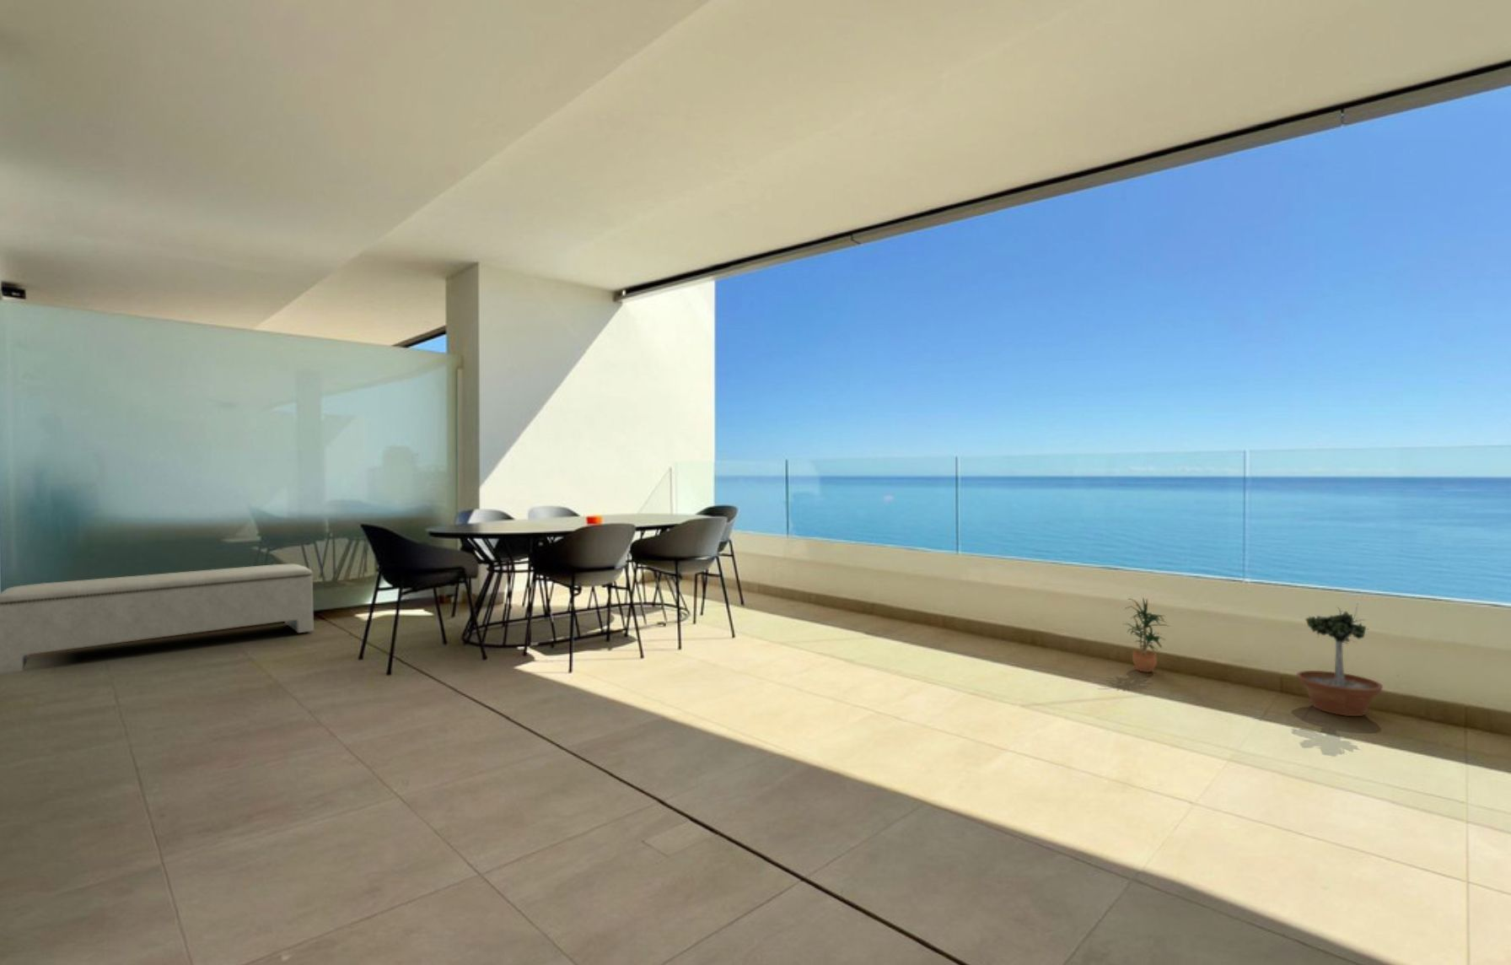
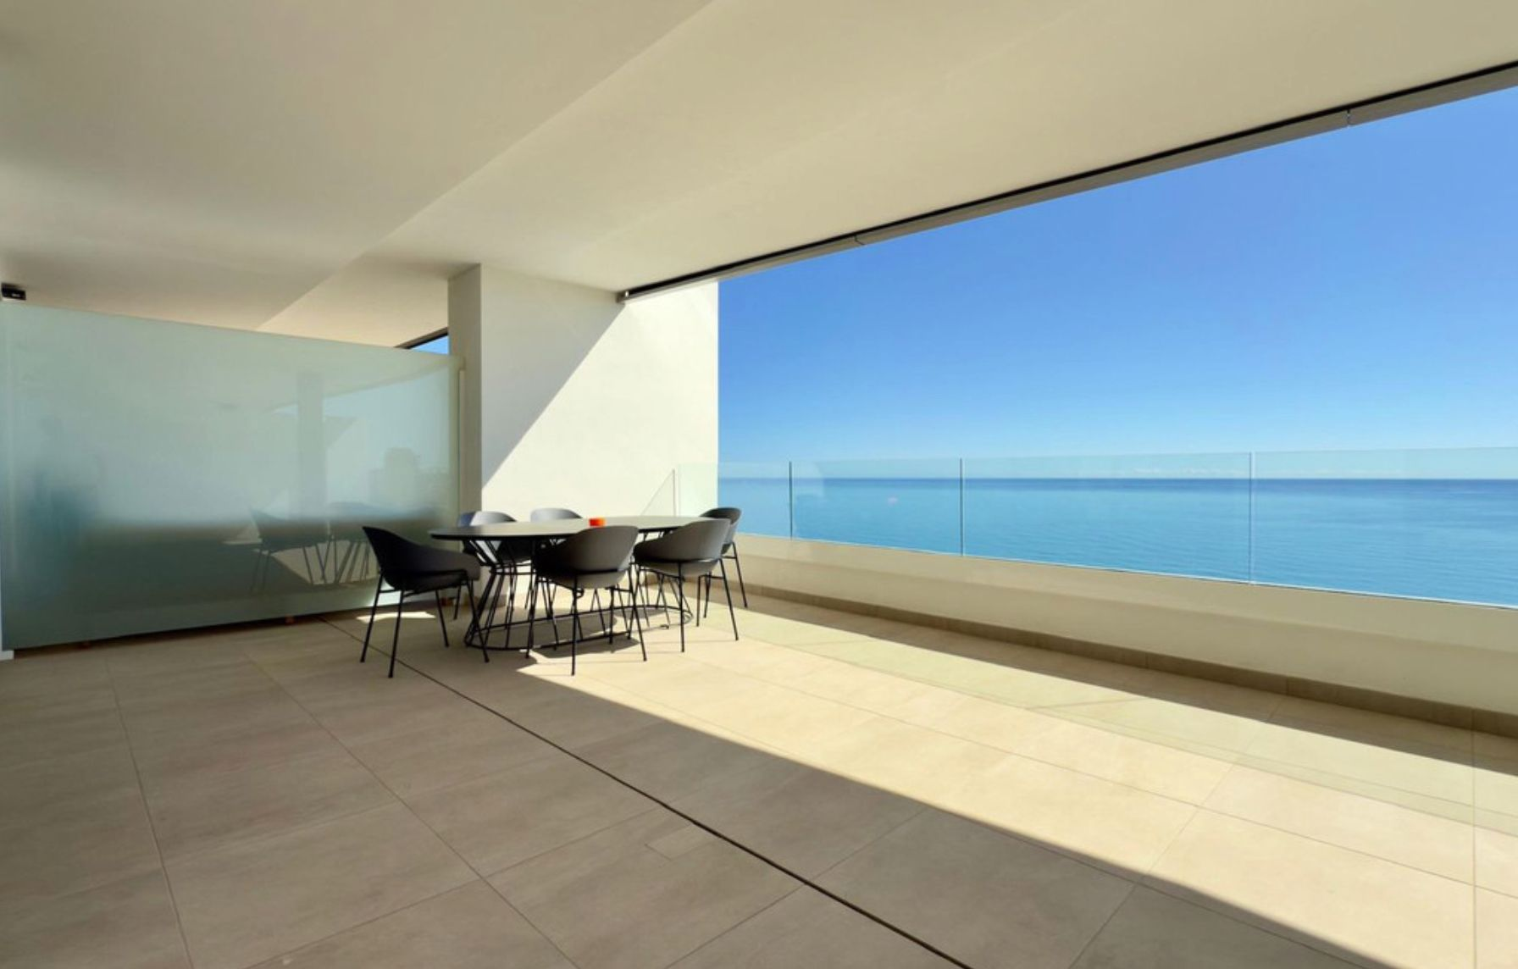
- potted tree (1338, 655)
- potted plant (1146, 635)
- bench (171, 610)
